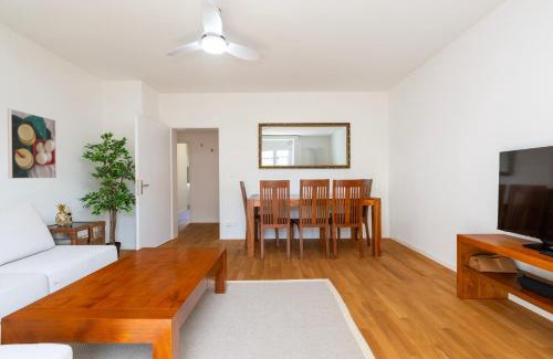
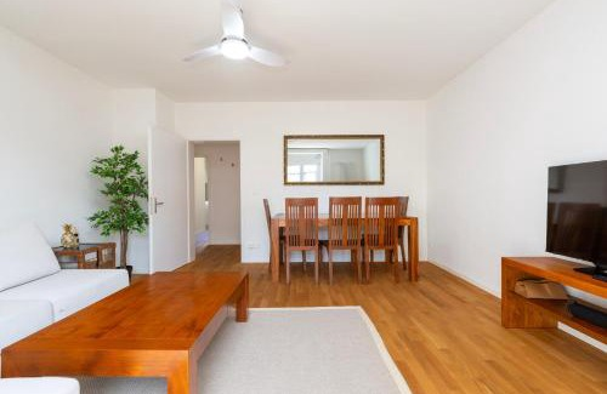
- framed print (33, 146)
